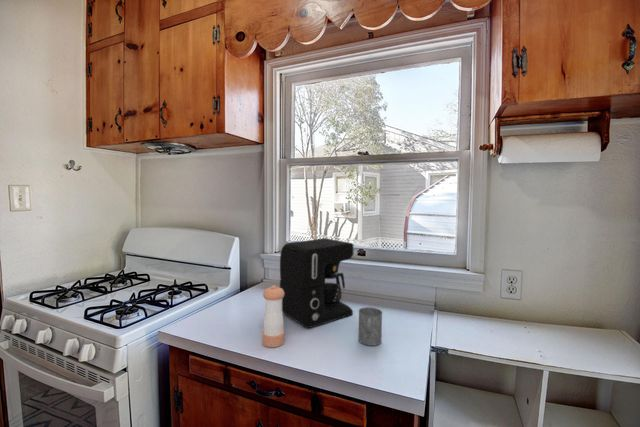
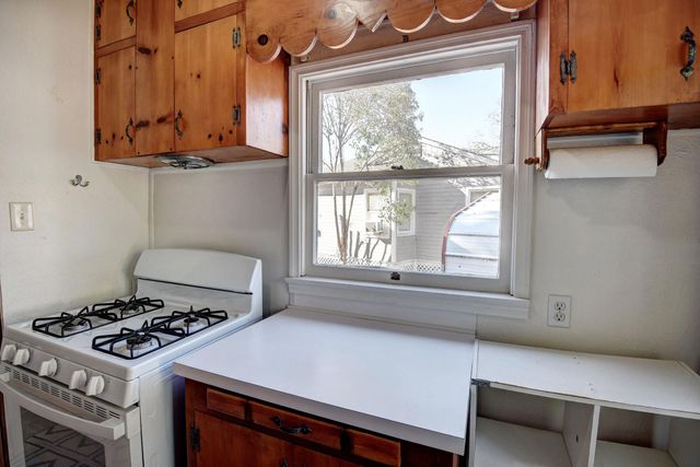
- pepper shaker (273, 313)
- mug (369, 328)
- coffee maker (319, 278)
